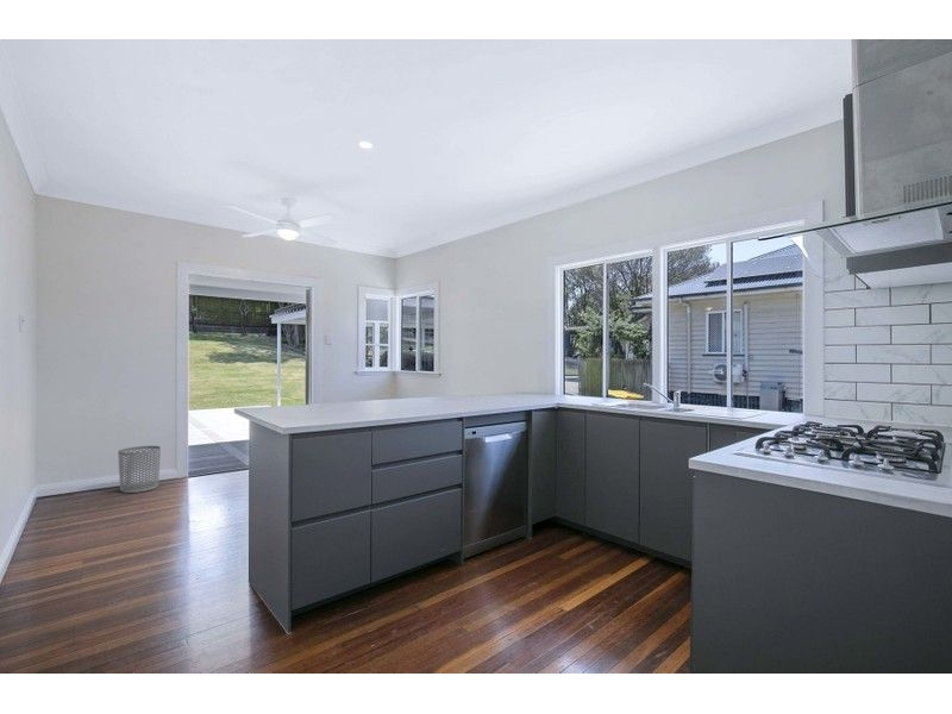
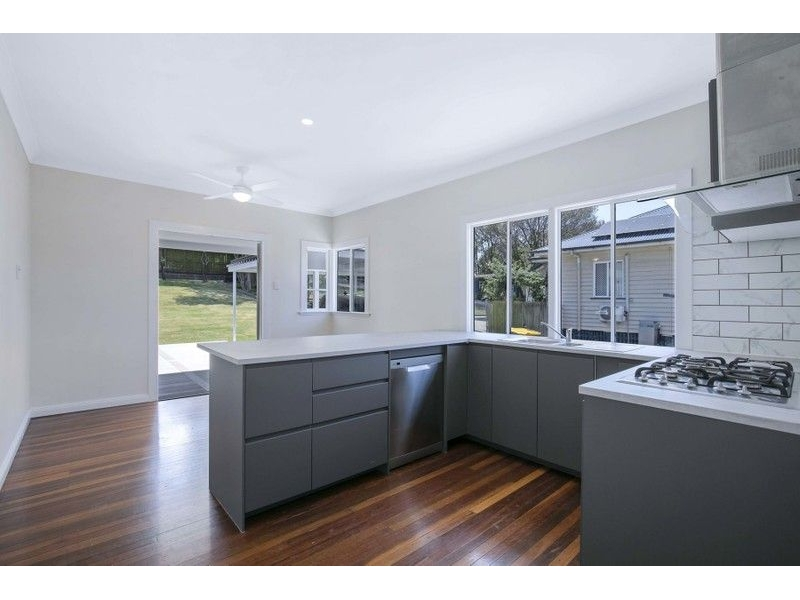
- waste bin (139, 469)
